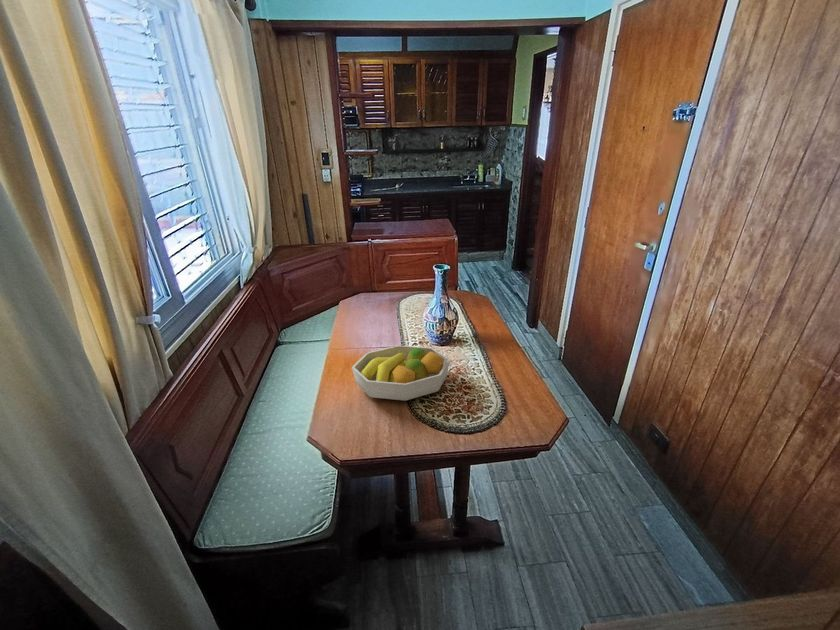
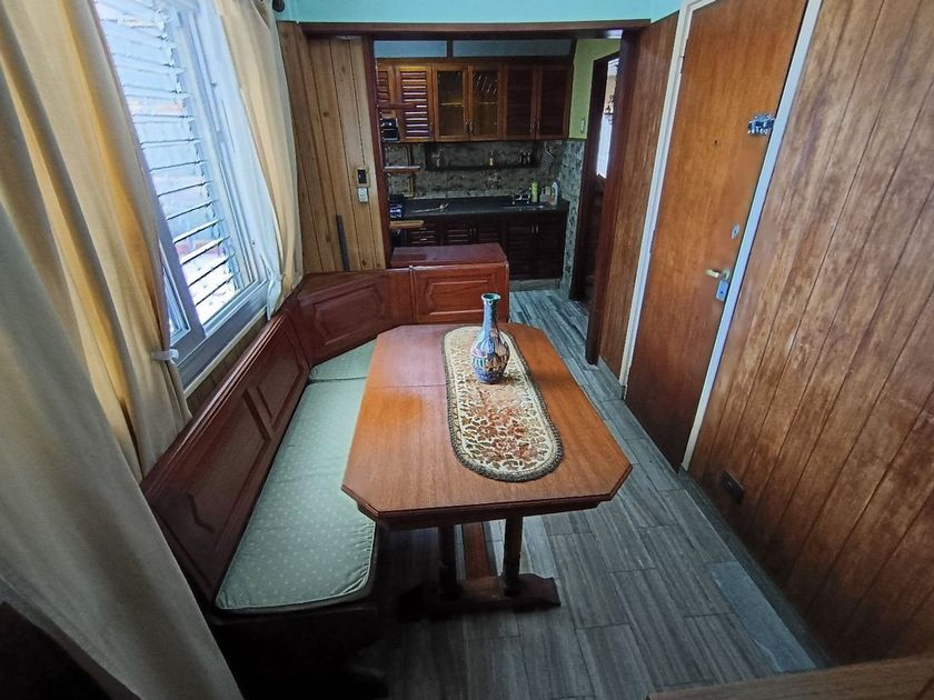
- fruit bowl (401, 369)
